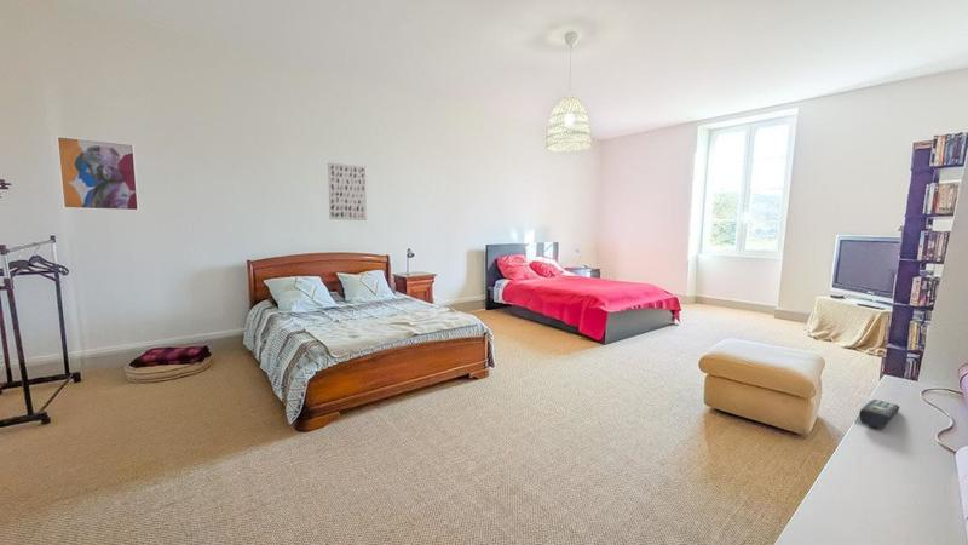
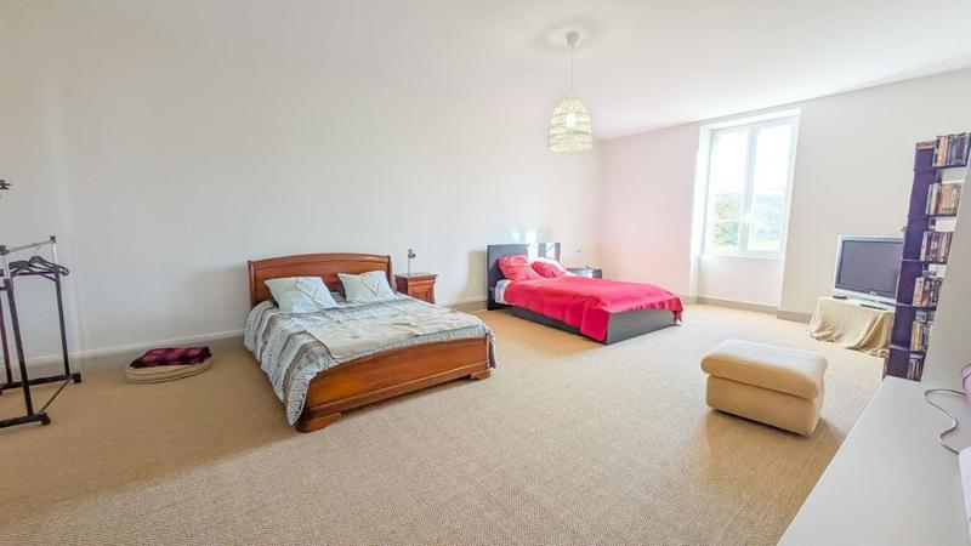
- remote control (880, 411)
- wall art (99, 174)
- wall art (347, 193)
